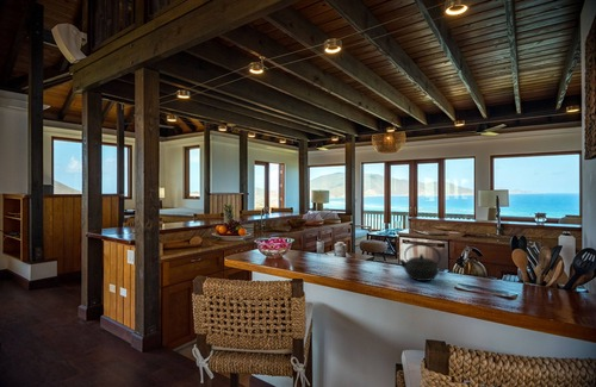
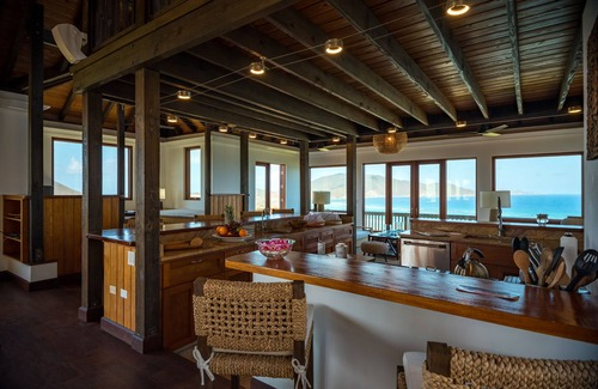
- kettle (418, 260)
